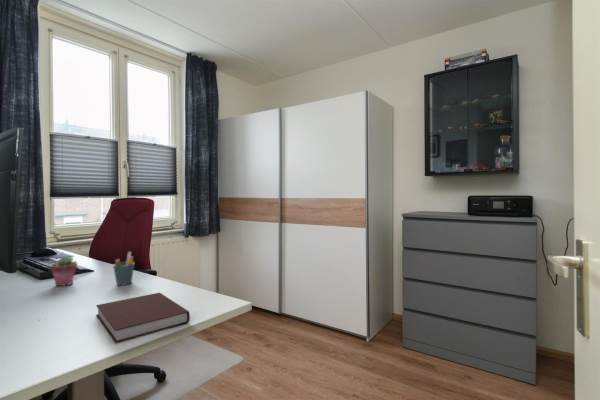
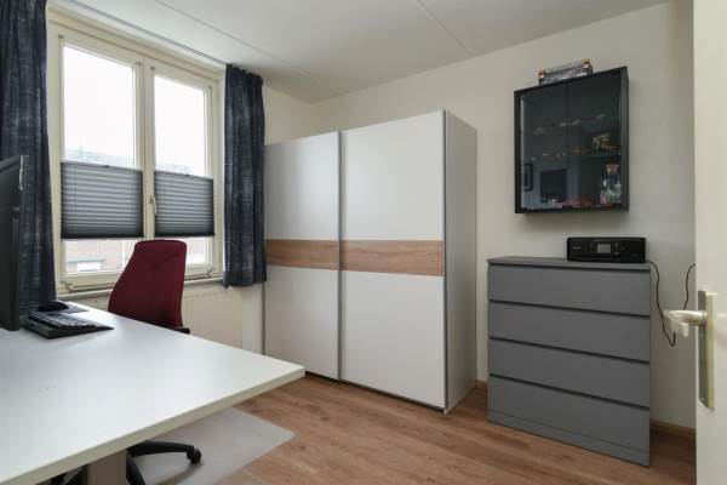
- notebook (141, 313)
- pen holder (124, 268)
- potted succulent (64, 269)
